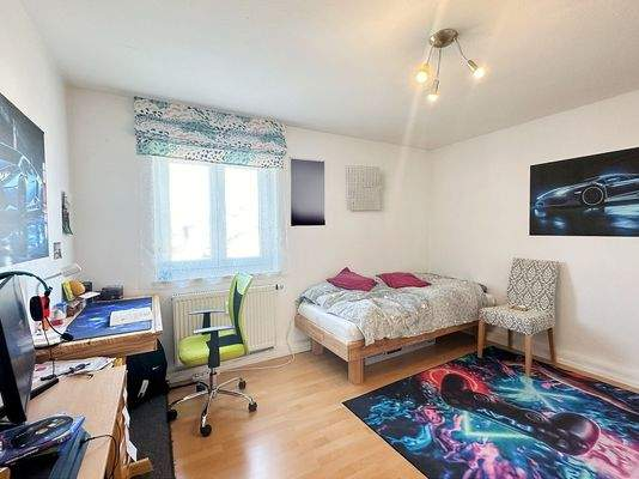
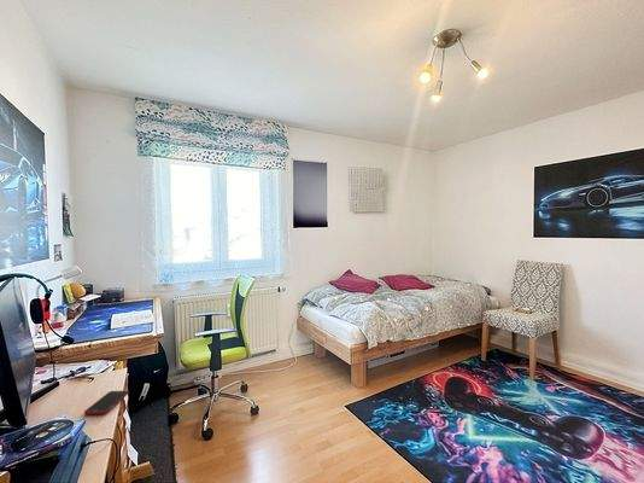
+ cell phone (107, 401)
